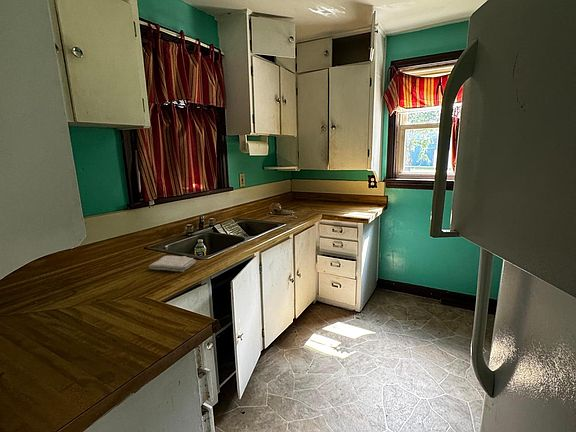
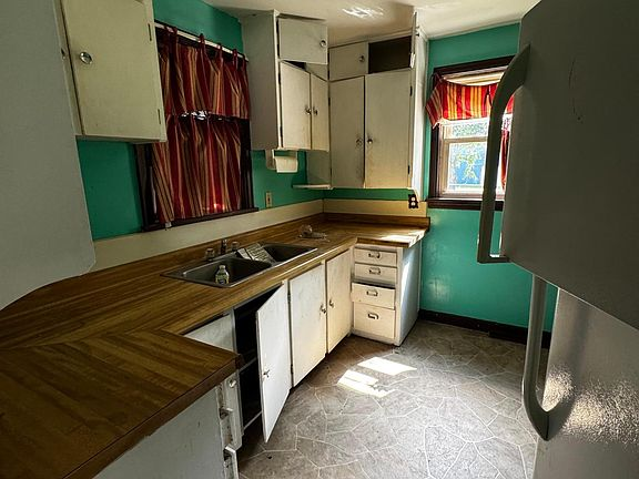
- washcloth (173, 263)
